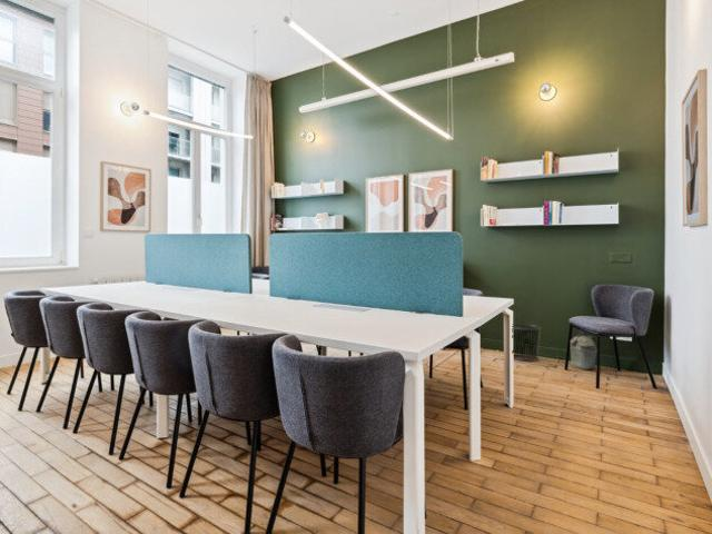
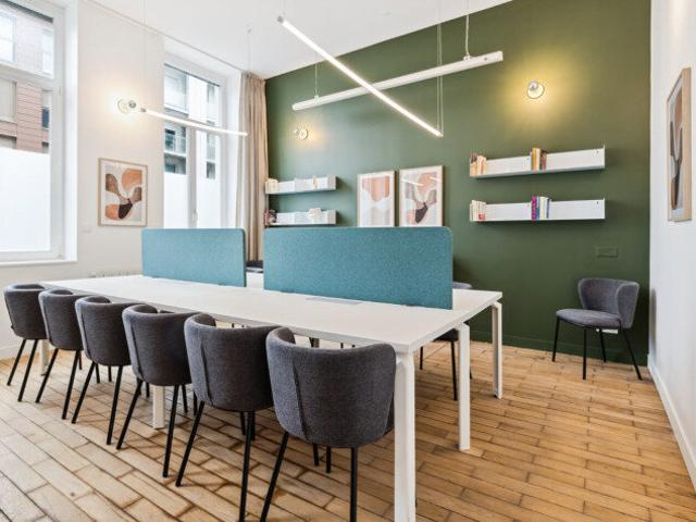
- military canteen (583, 348)
- waste bin (524, 342)
